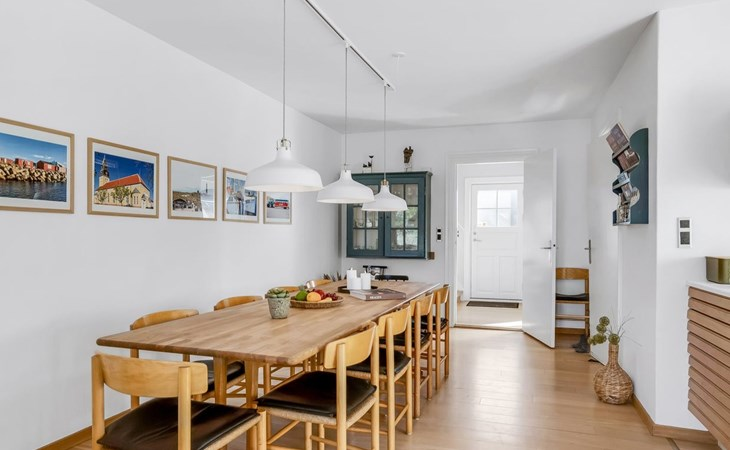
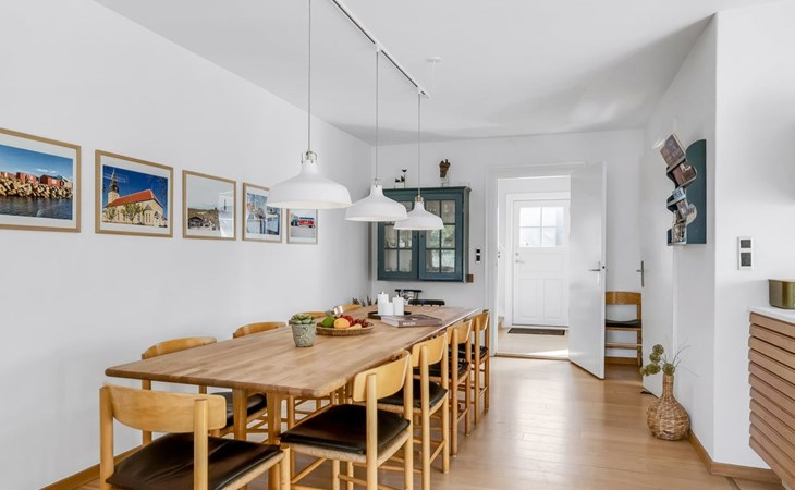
- boots (580, 343)
